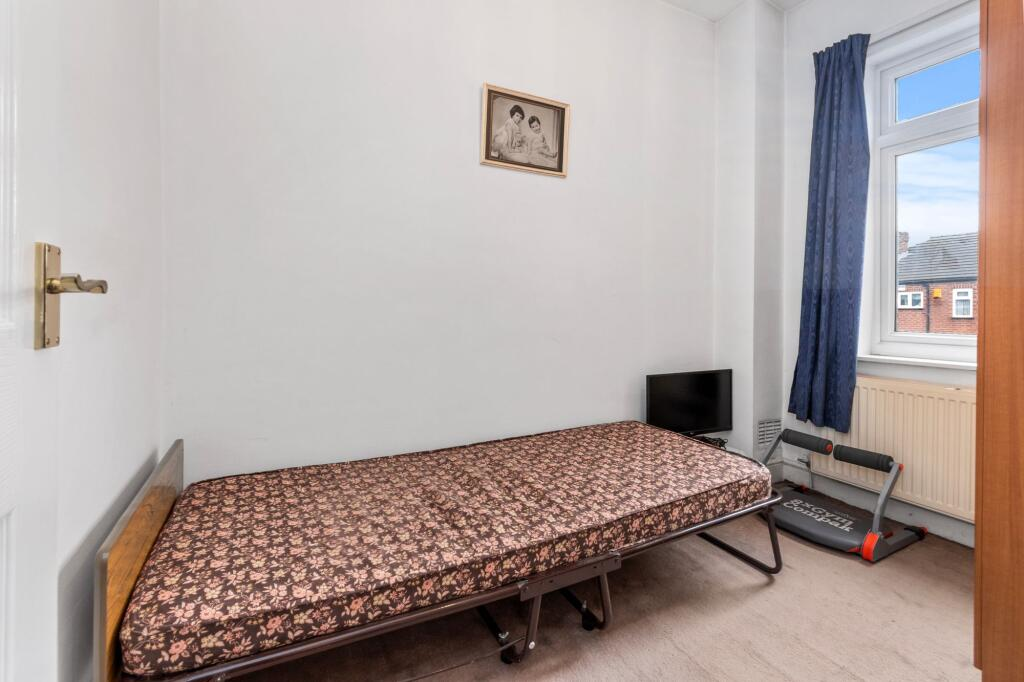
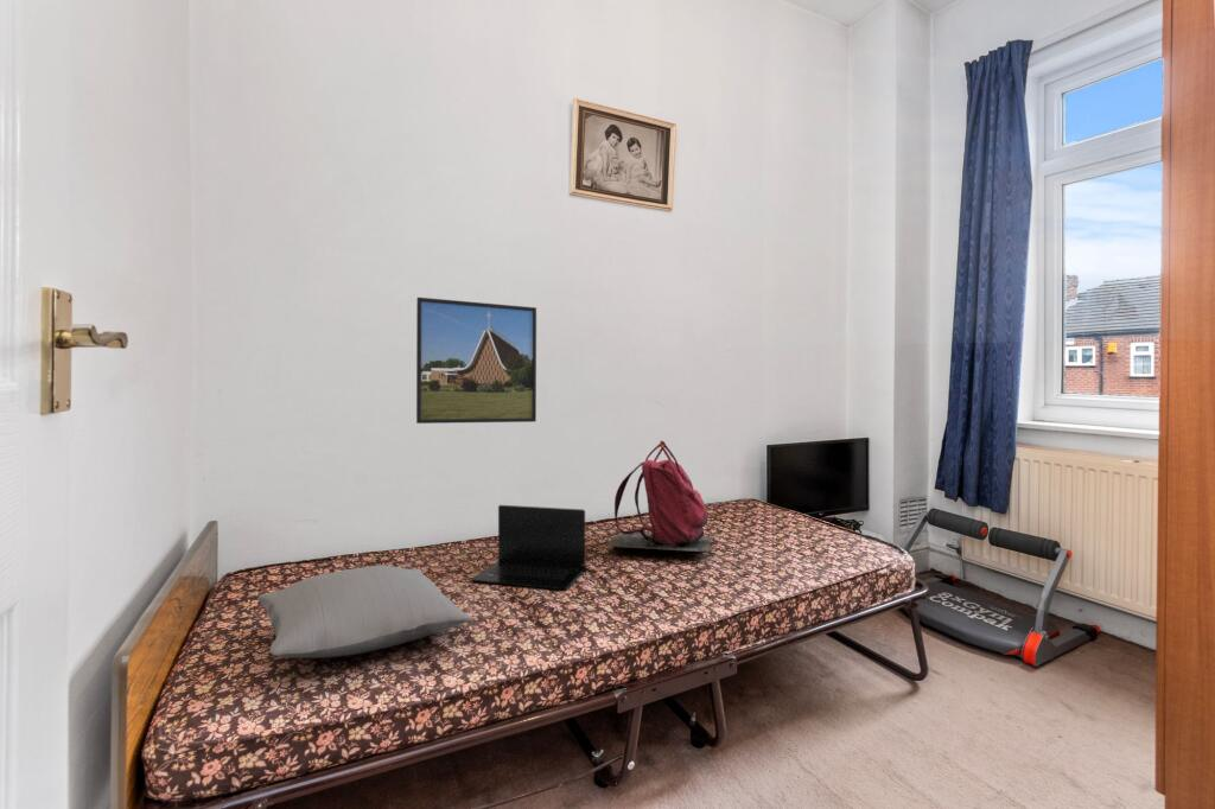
+ backpack (661, 493)
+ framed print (478, 362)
+ pillow (361, 605)
+ laptop (529, 544)
